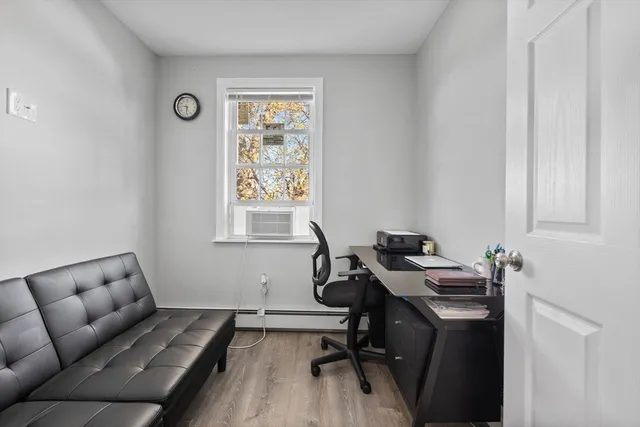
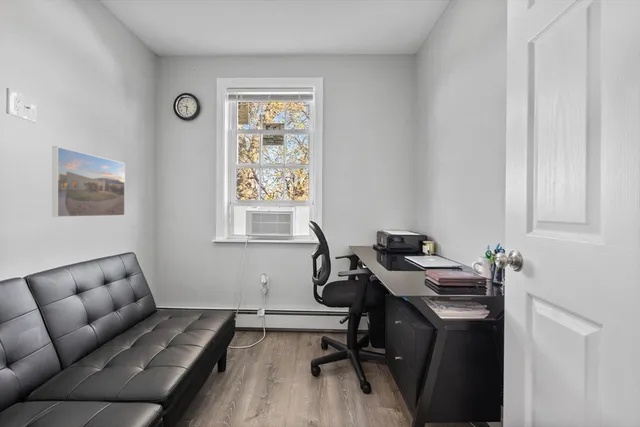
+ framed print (93, 186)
